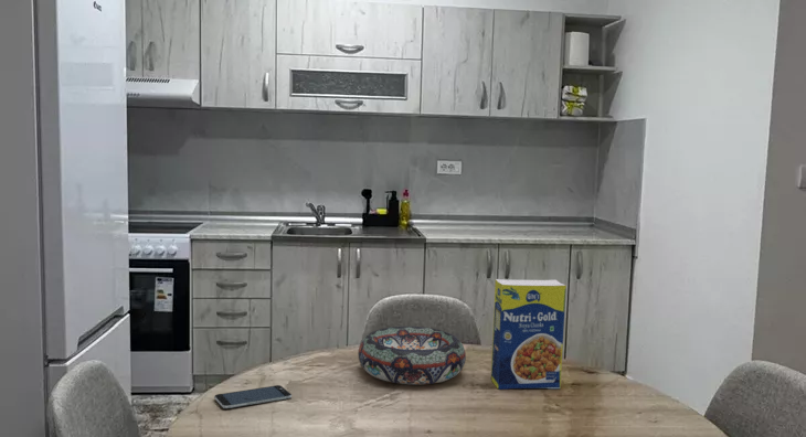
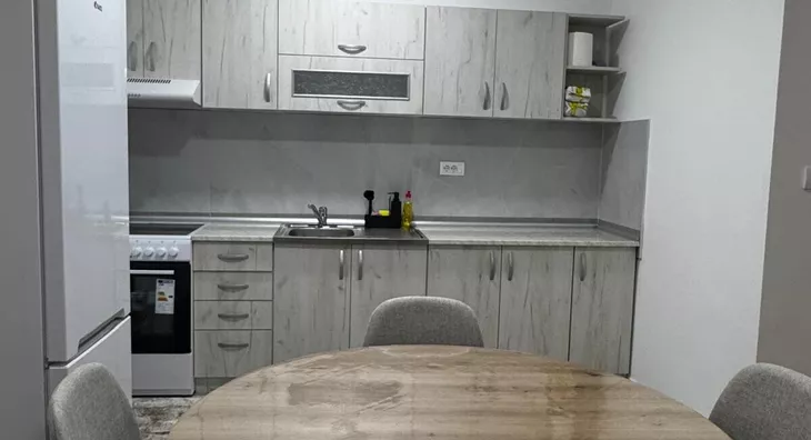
- smartphone (253, 395)
- legume (527, 333)
- decorative bowl (412, 354)
